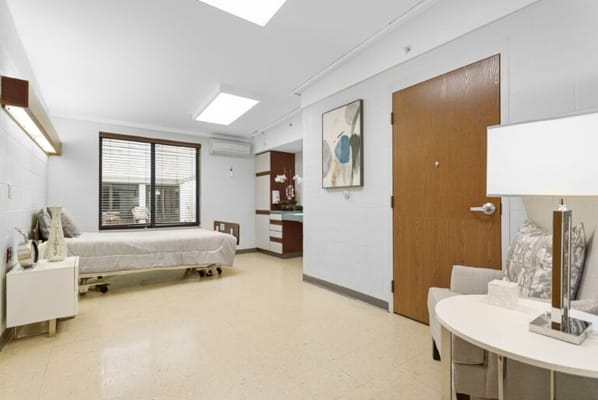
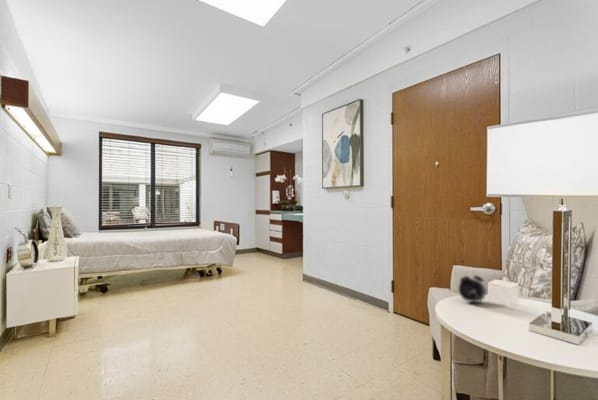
+ alarm clock (472, 287)
